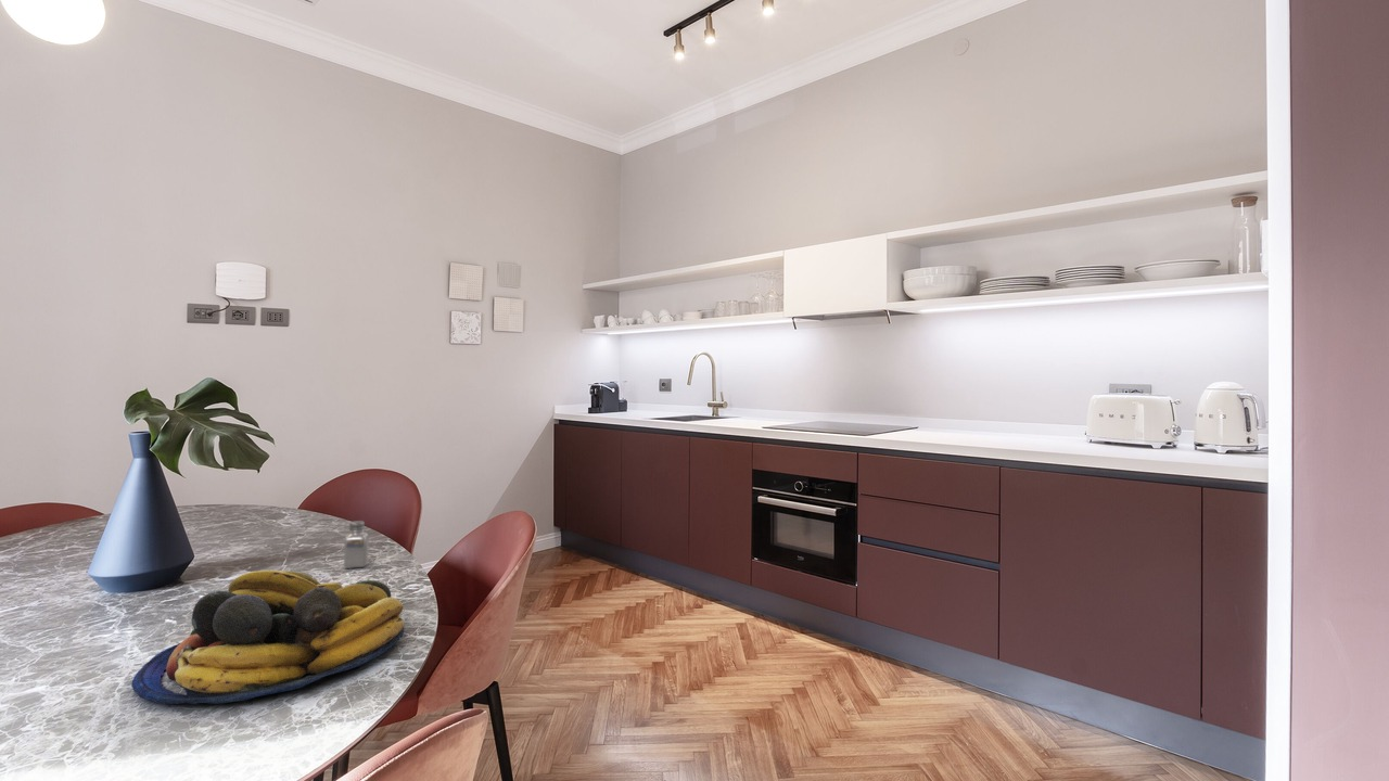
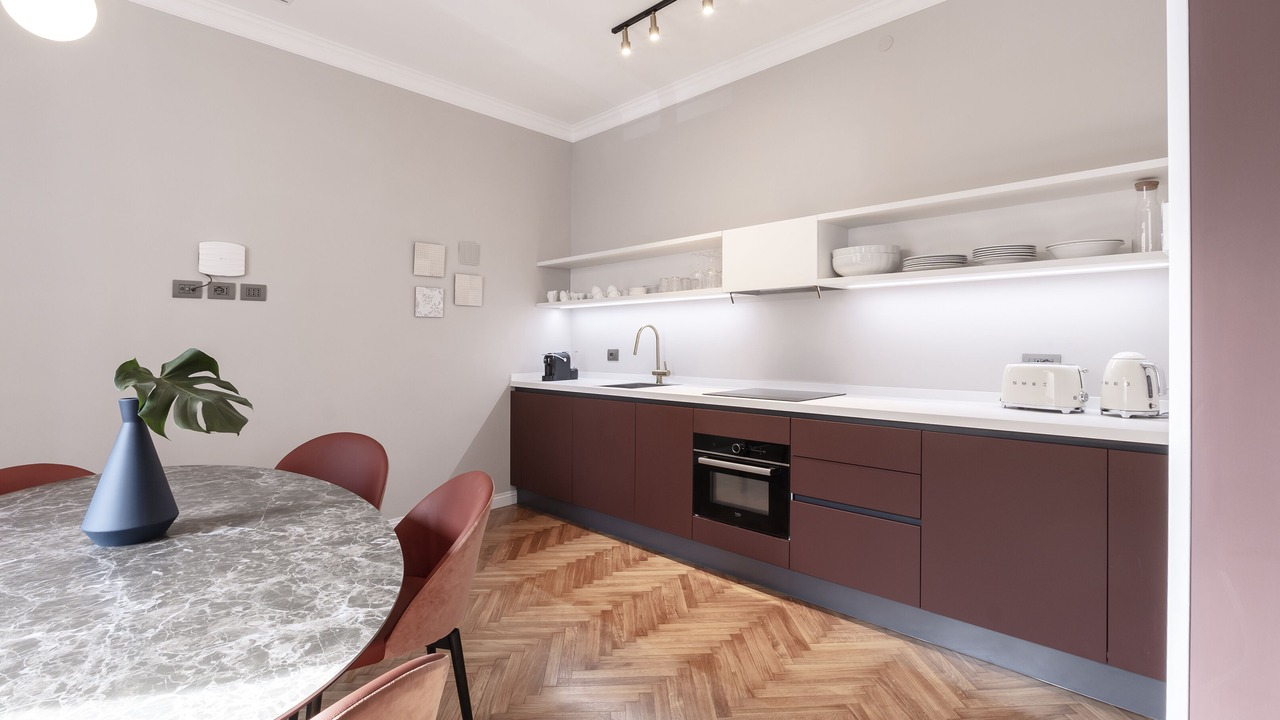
- fruit bowl (281, 611)
- saltshaker (356, 543)
